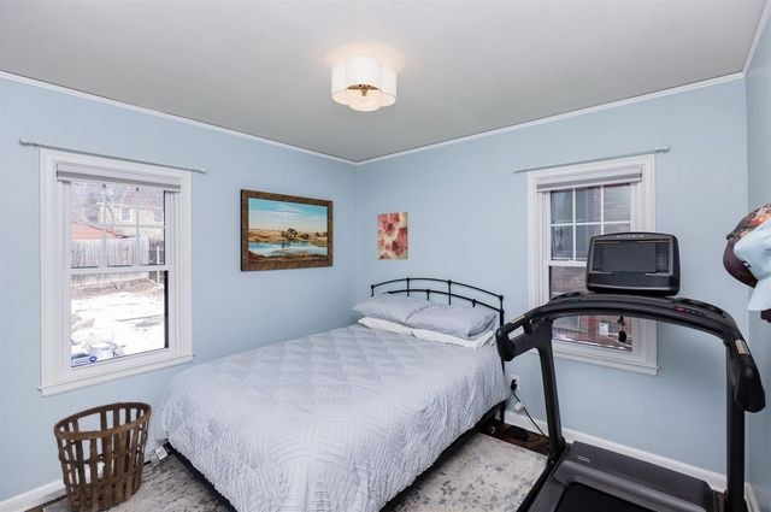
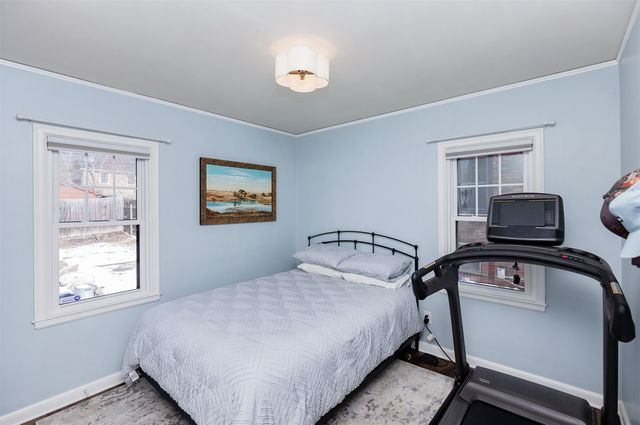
- basket (106, 453)
- wall art (392, 236)
